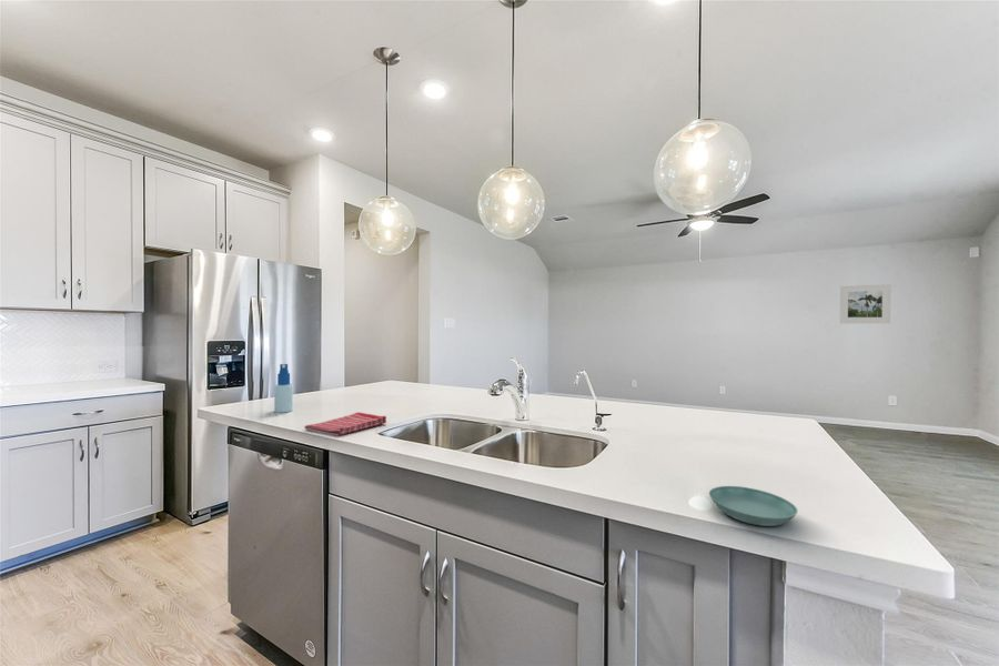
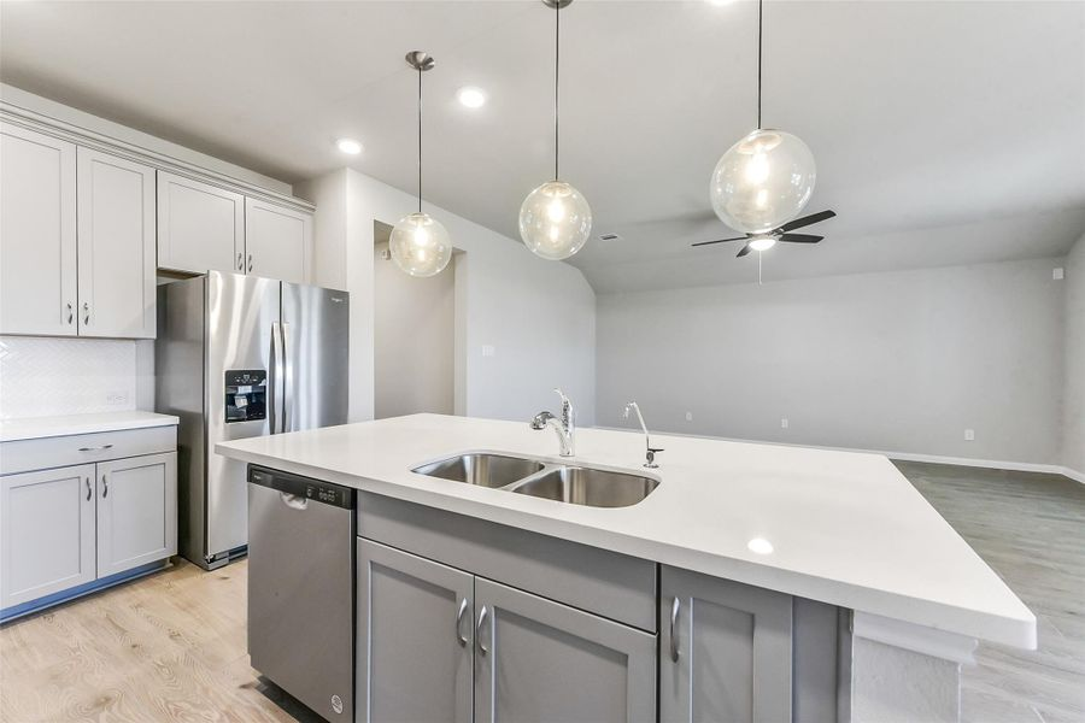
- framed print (864, 304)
- spray bottle (283, 387)
- dish towel (347, 422)
- saucer (750, 506)
